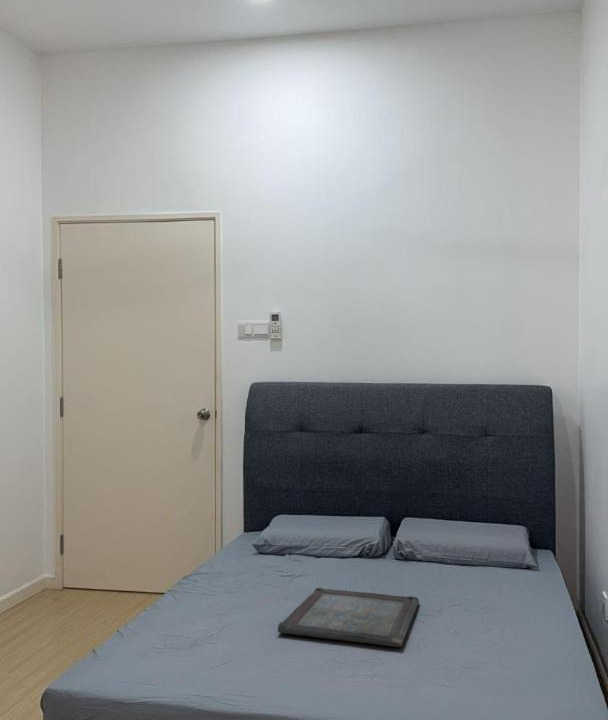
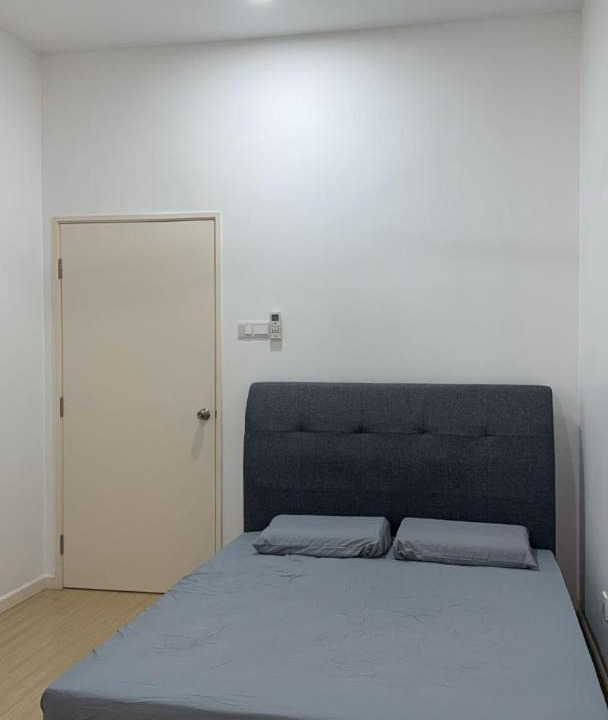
- serving tray (354, 613)
